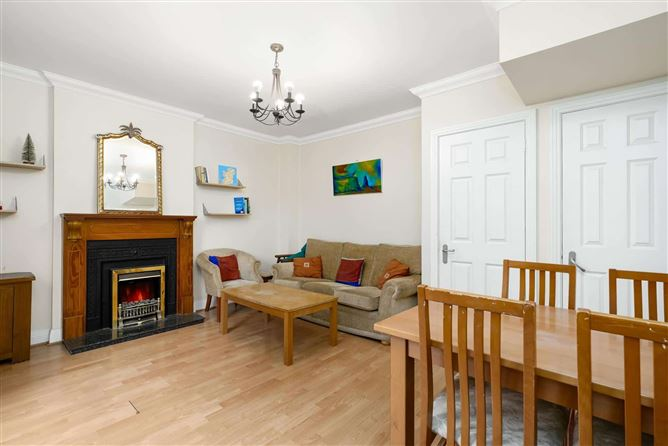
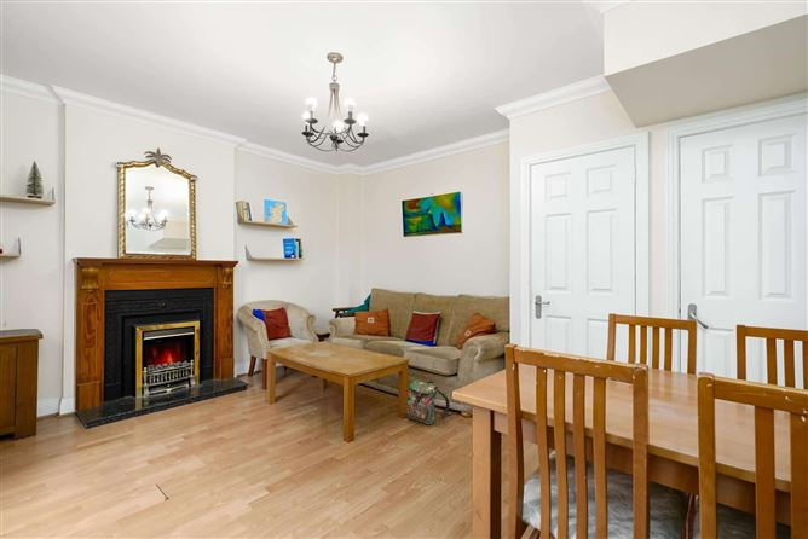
+ backpack (429, 400)
